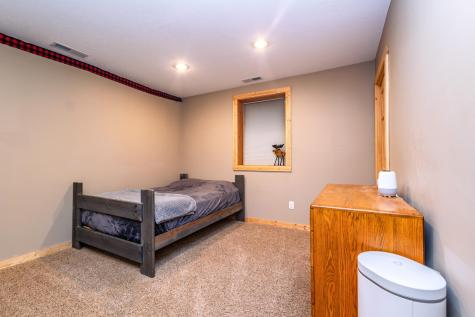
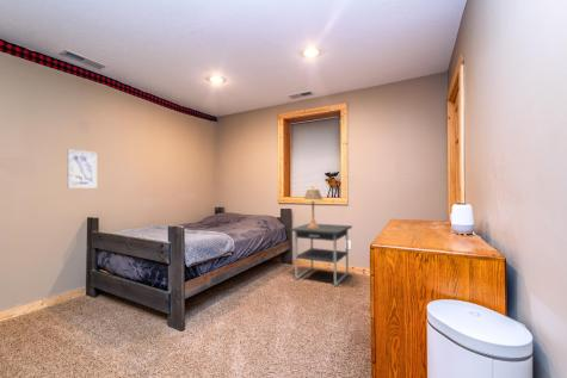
+ wall art (82, 169)
+ table lamp (313, 206)
+ nightstand (322, 252)
